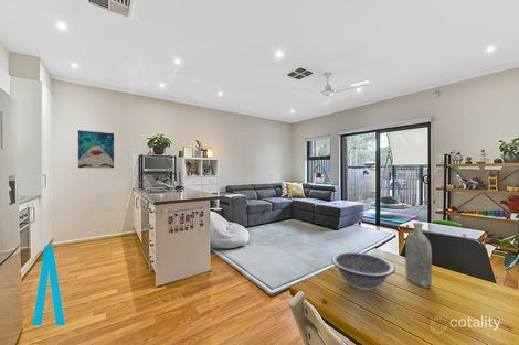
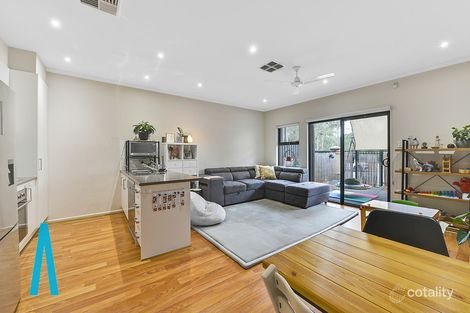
- bottle (417, 252)
- wall art (96, 150)
- decorative bowl (361, 272)
